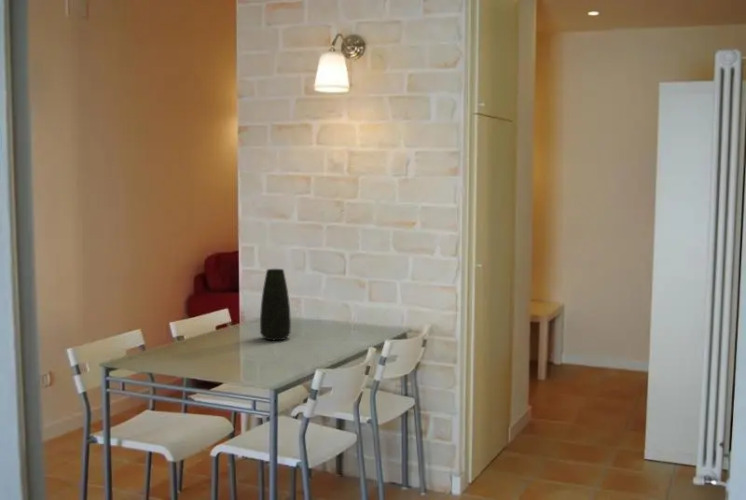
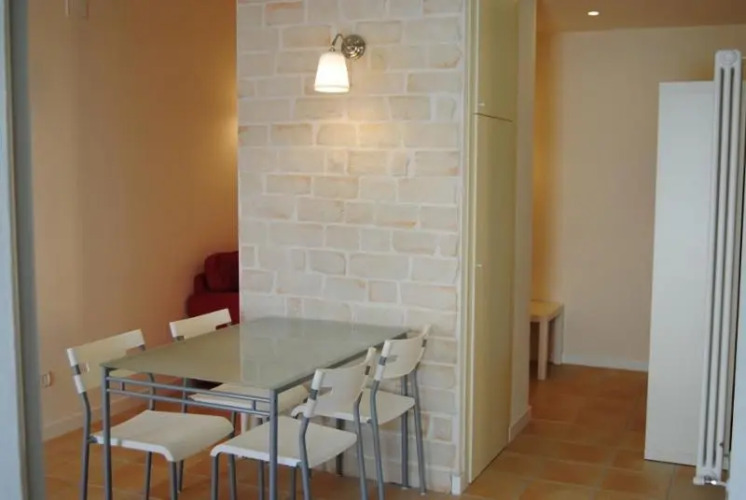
- vase (275, 304)
